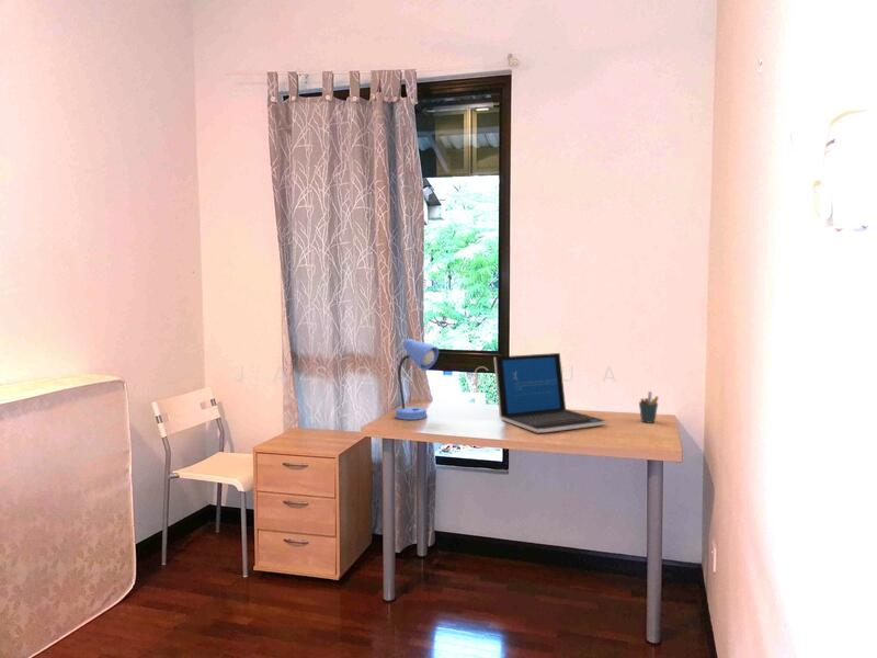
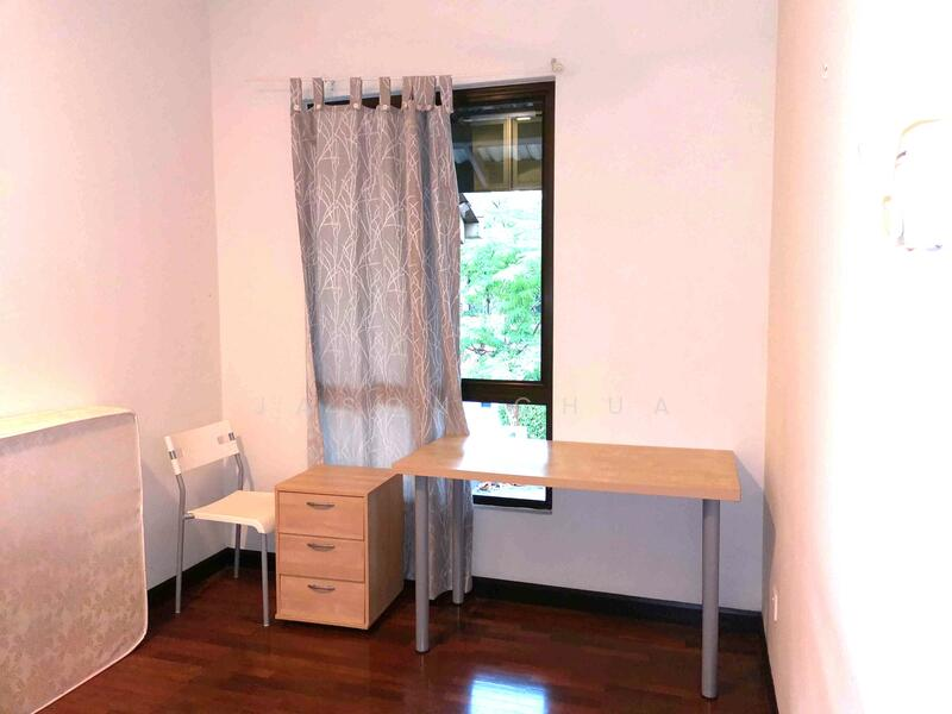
- pen holder (648, 407)
- laptop (548, 389)
- desk lamp (422, 370)
